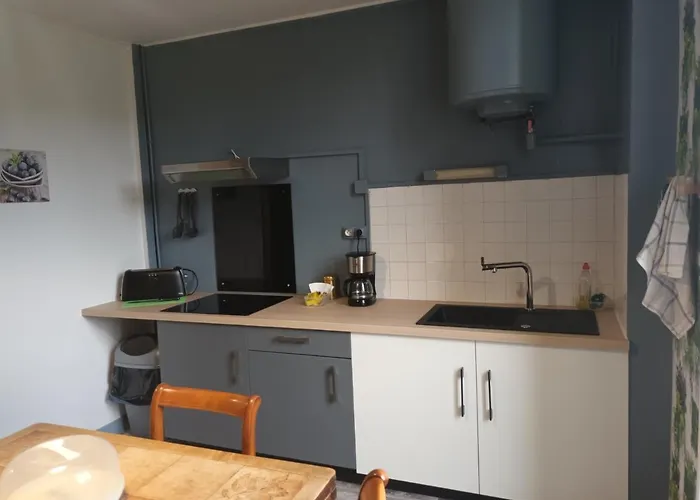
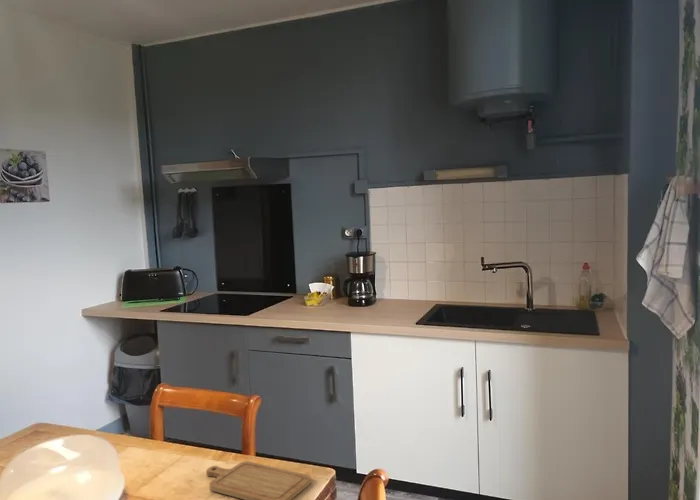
+ chopping board (251, 480)
